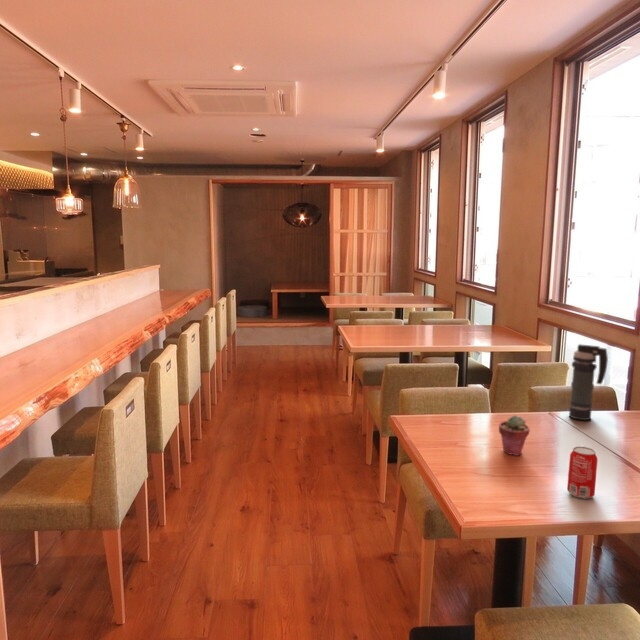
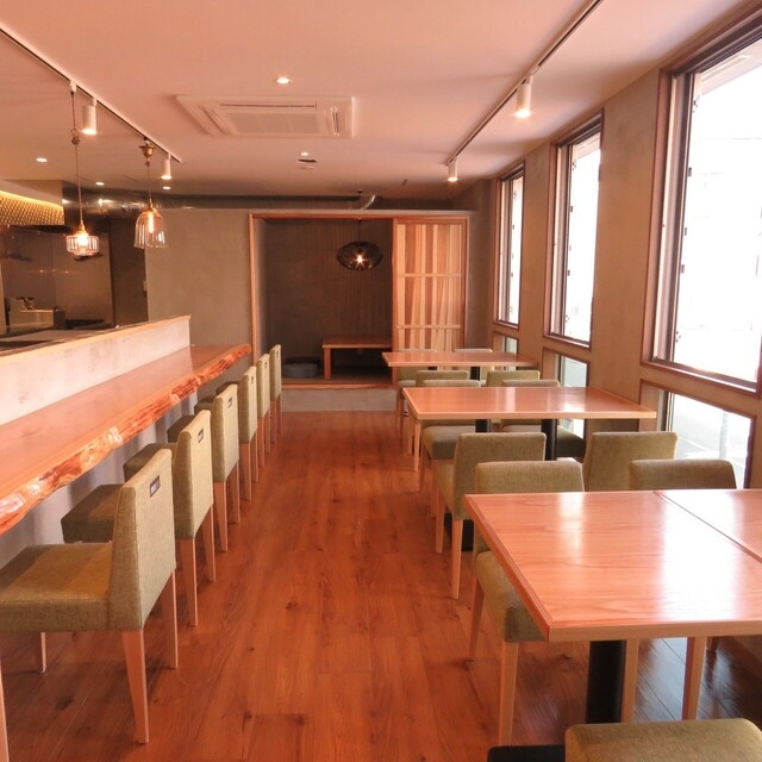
- potted succulent (513, 433)
- smoke grenade (587, 382)
- beverage can (582, 472)
